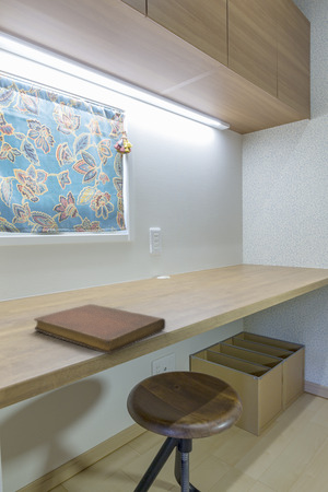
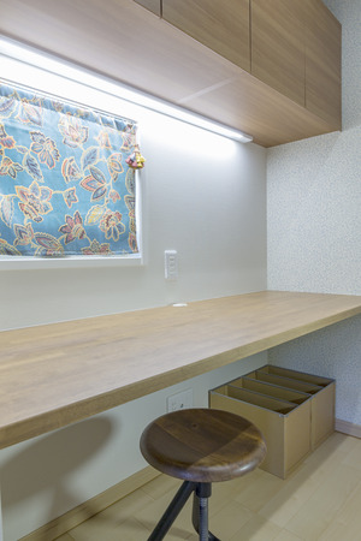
- notebook (98, 324)
